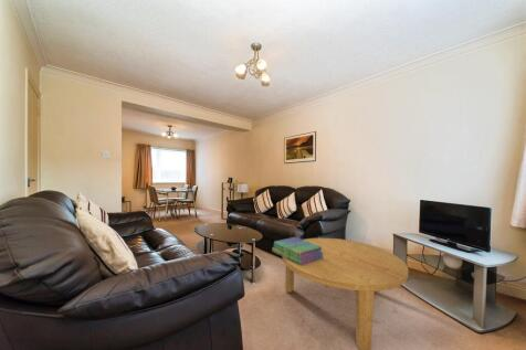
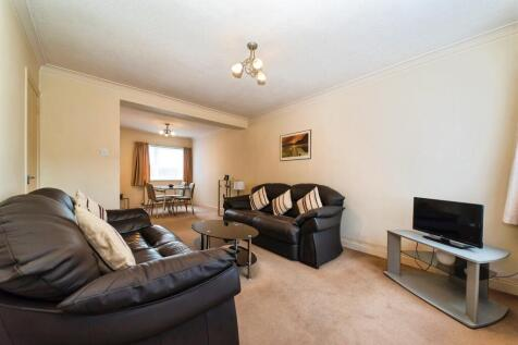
- stack of books (297, 248)
- coffee table (339, 279)
